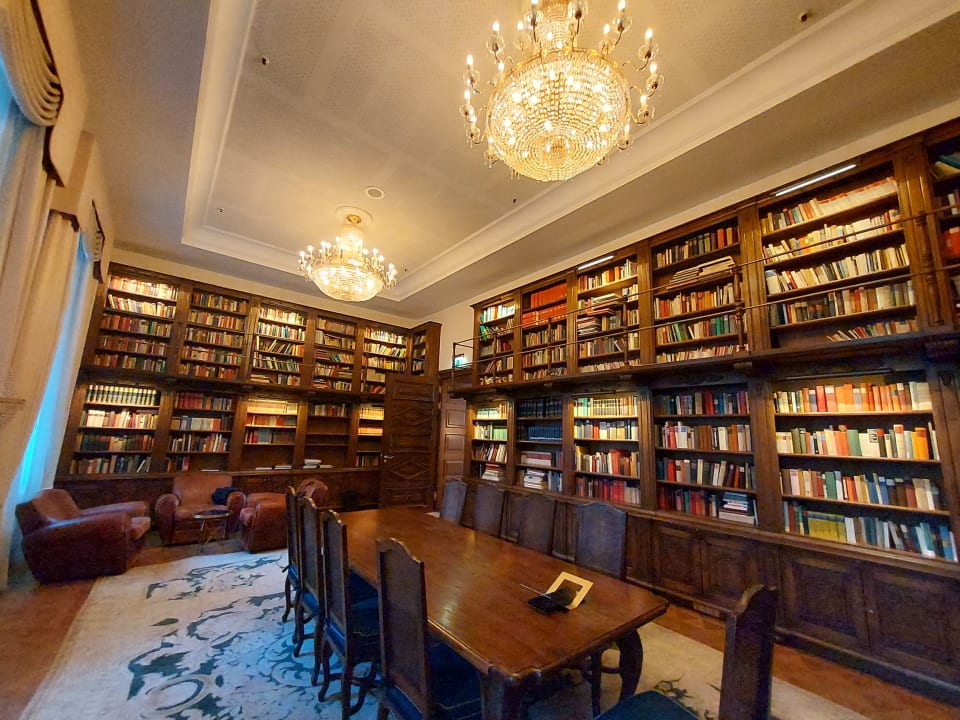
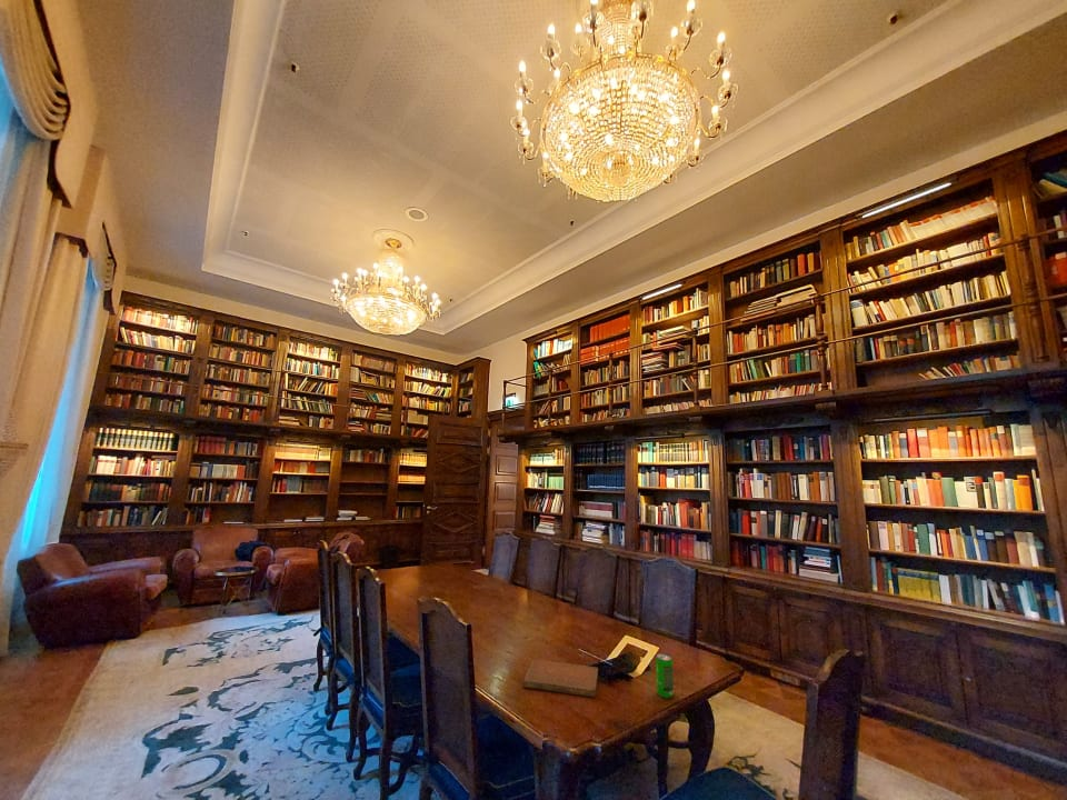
+ beverage can (665, 674)
+ notebook (561, 677)
